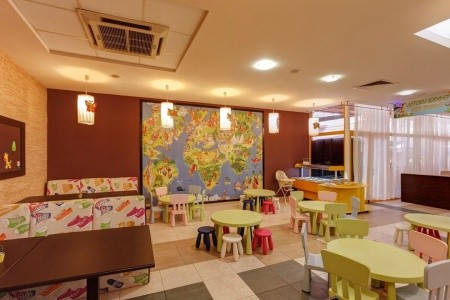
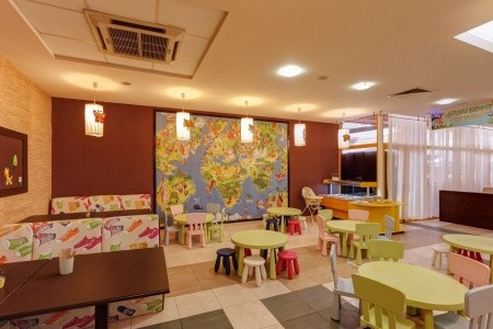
+ utensil holder (66, 260)
